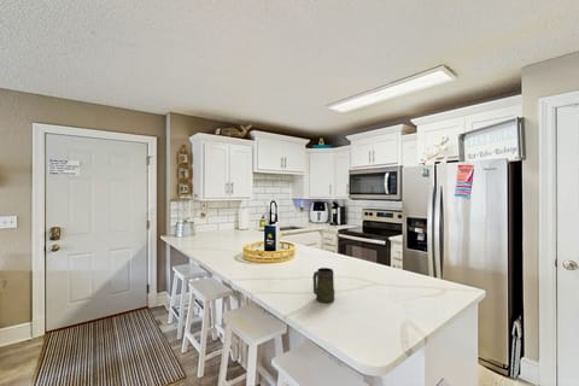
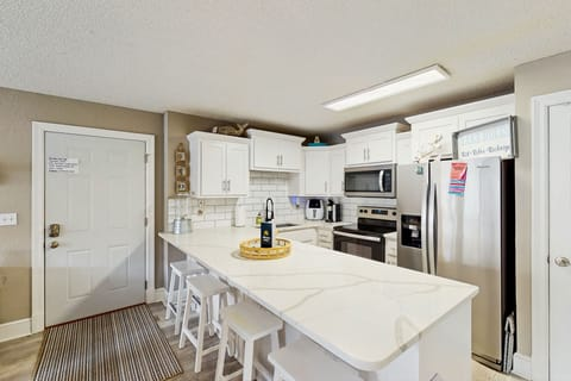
- mug (322, 285)
